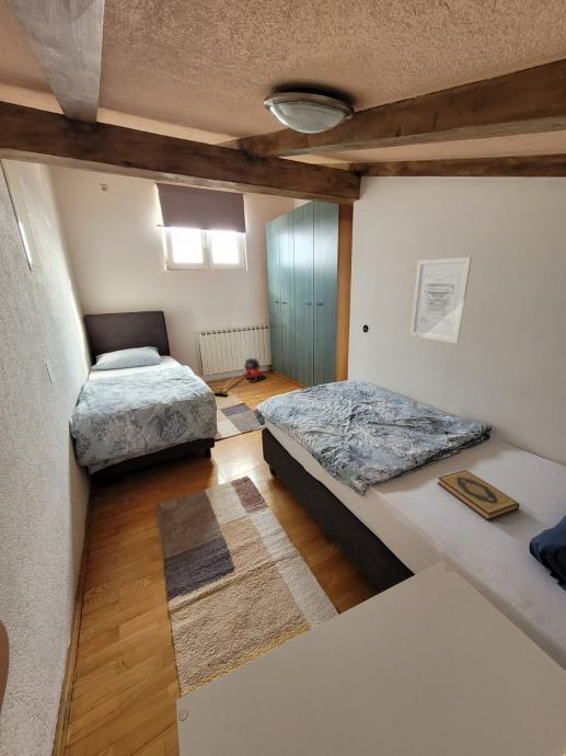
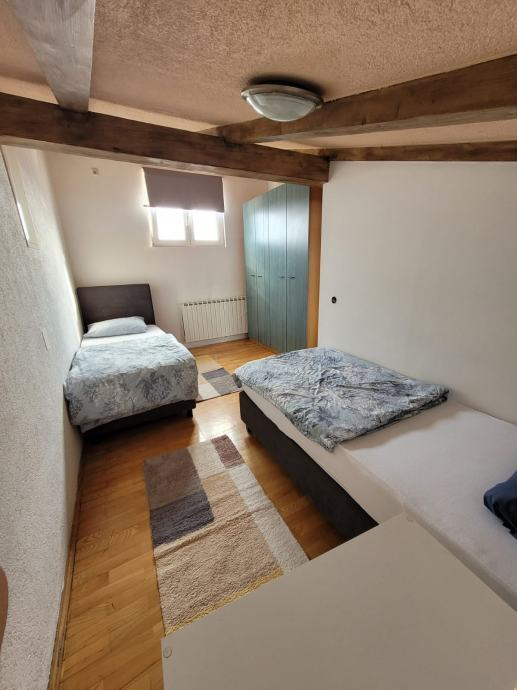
- wall art (437, 300)
- hardback book (475, 492)
- vacuum cleaner (238, 373)
